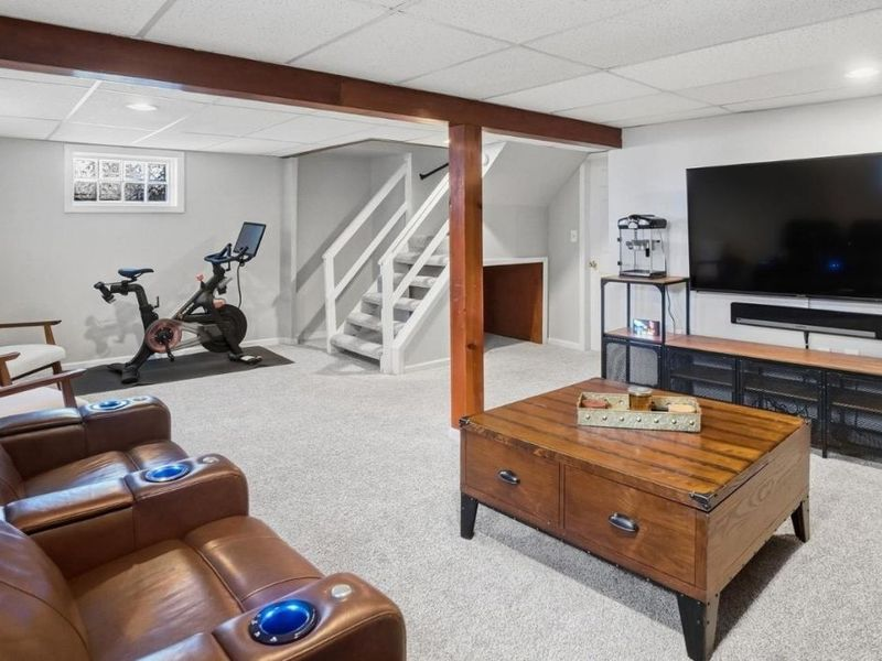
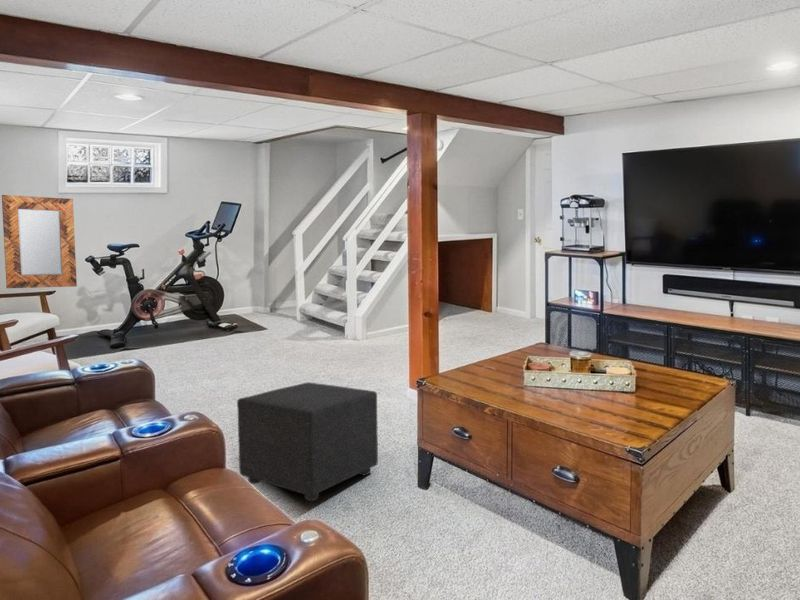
+ home mirror (40, 242)
+ ottoman (309, 435)
